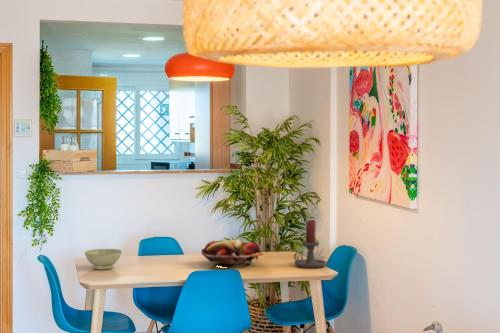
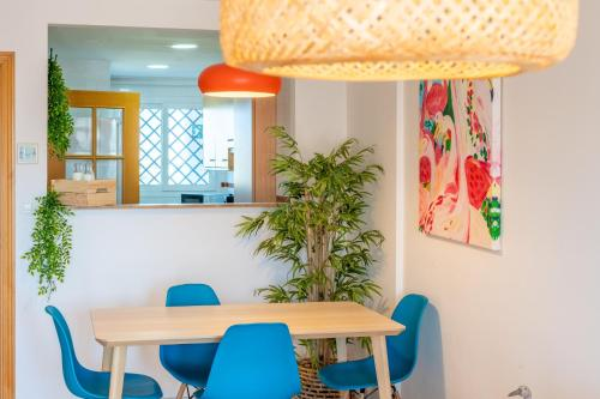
- candle holder (307, 242)
- bowl (103, 259)
- fruit basket (232, 251)
